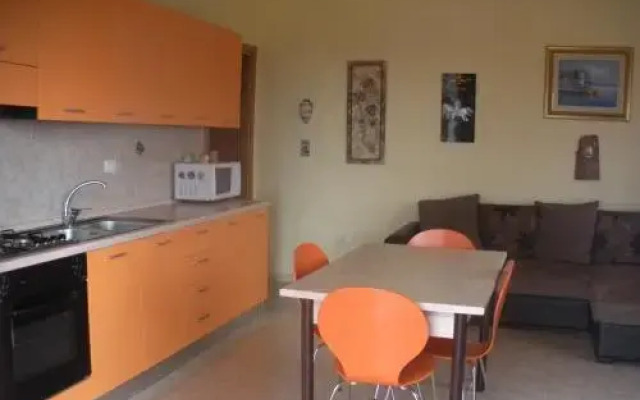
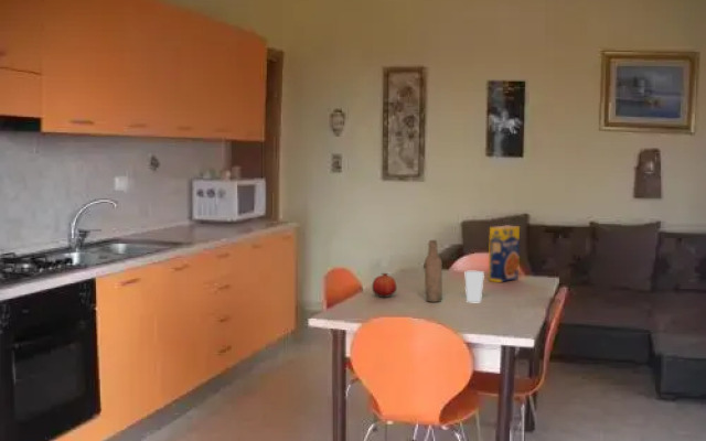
+ bottle (434, 270)
+ fruit (384, 284)
+ legume (504, 252)
+ cup (473, 287)
